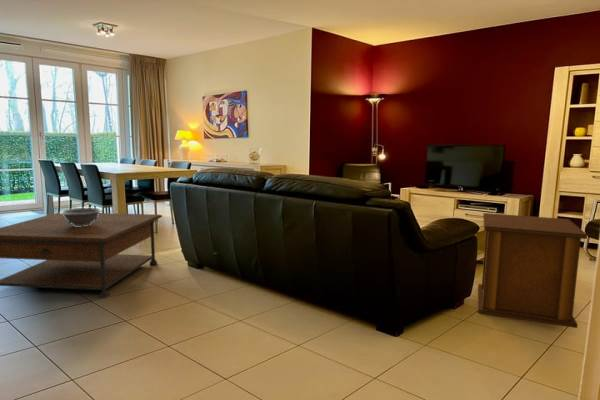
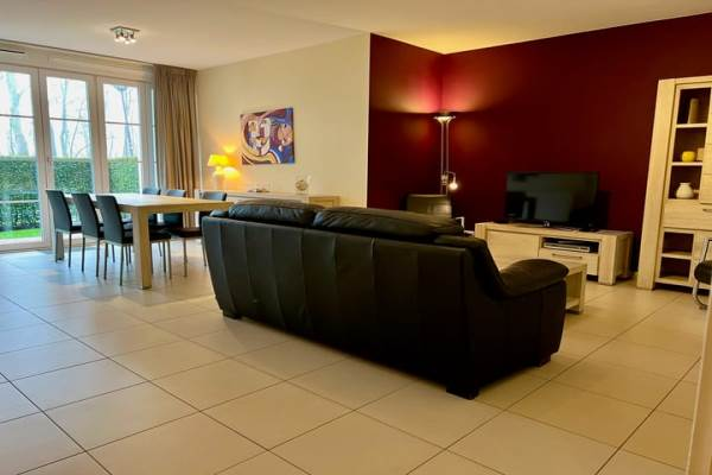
- side table (525, 264)
- decorative bowl (81, 217)
- coffee table (80, 249)
